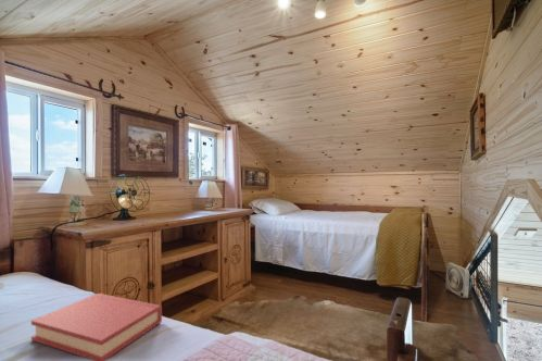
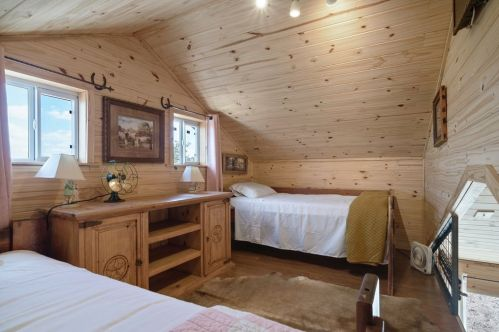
- hardback book (100, 321)
